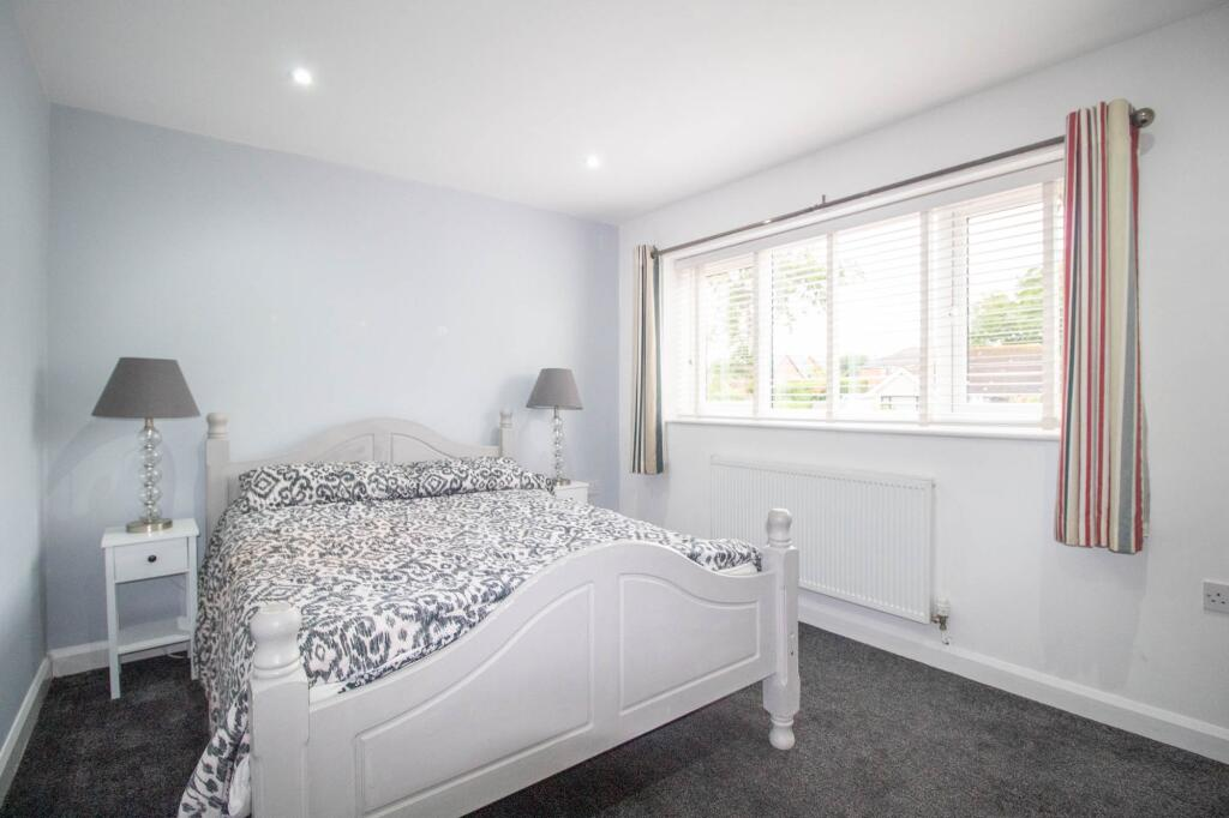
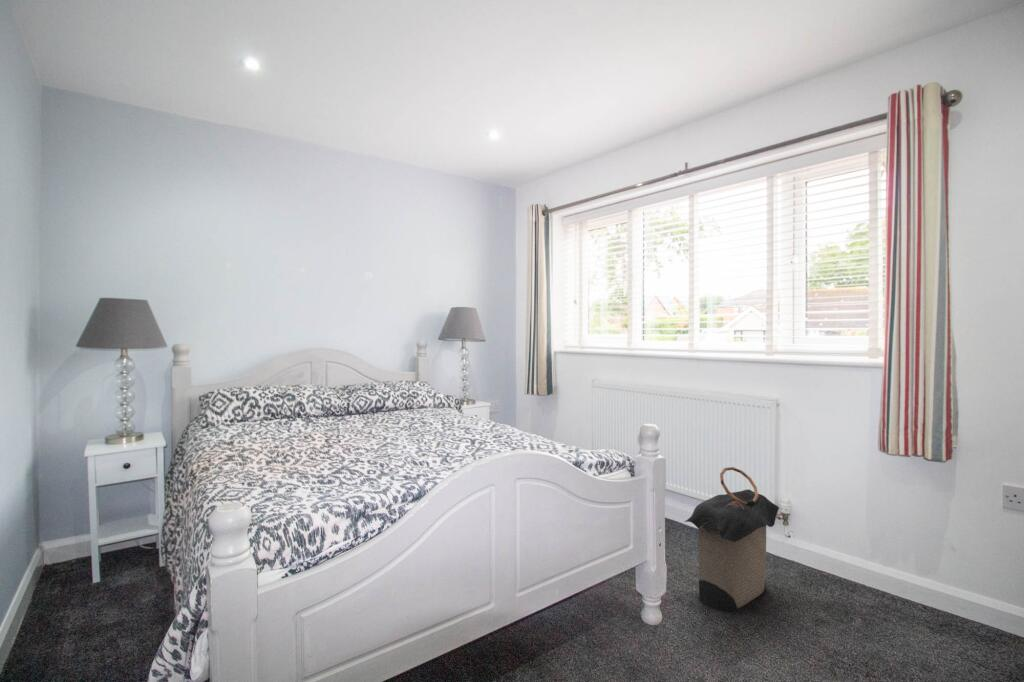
+ laundry hamper (734, 533)
